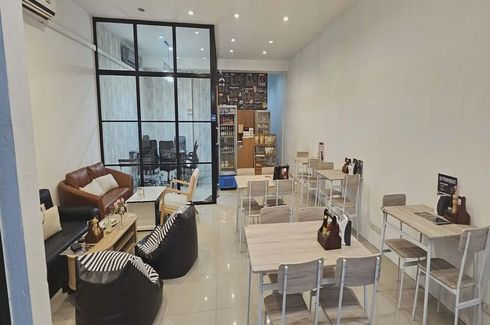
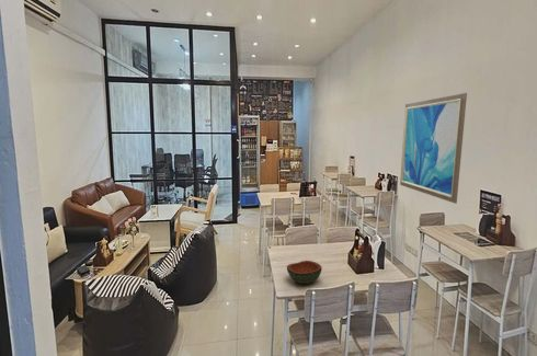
+ bowl (304, 273)
+ wall art (426, 147)
